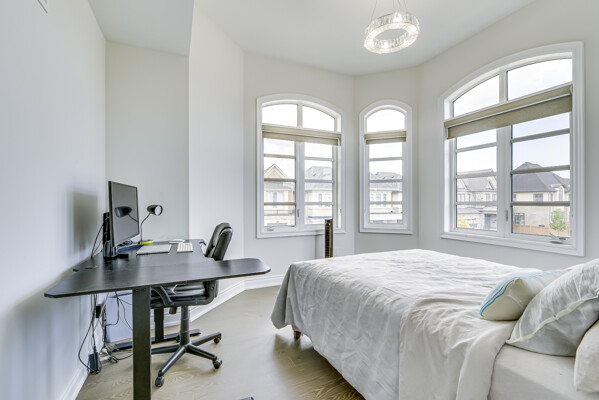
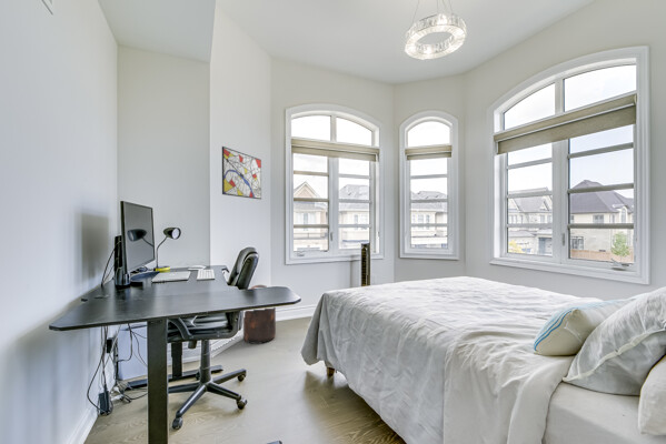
+ wall art (243, 175)
+ trash can (259, 311)
